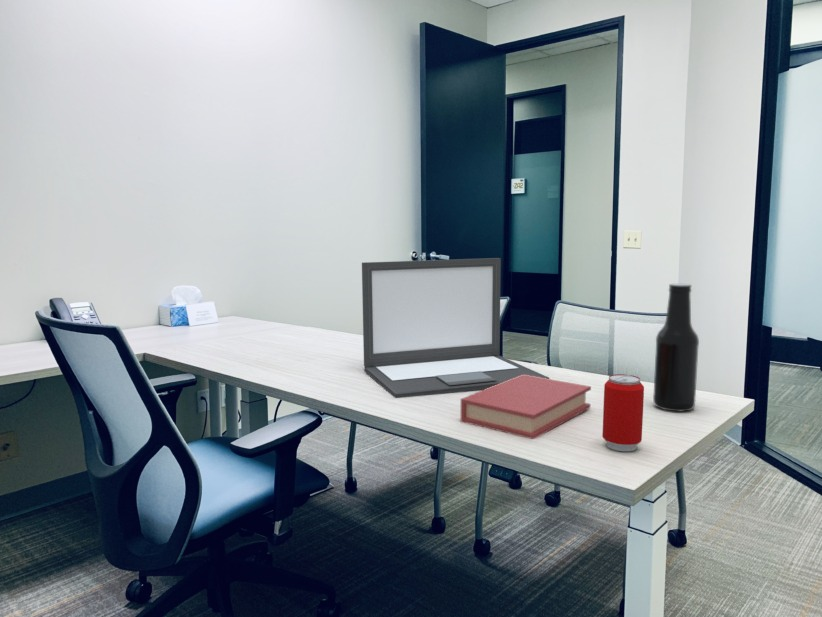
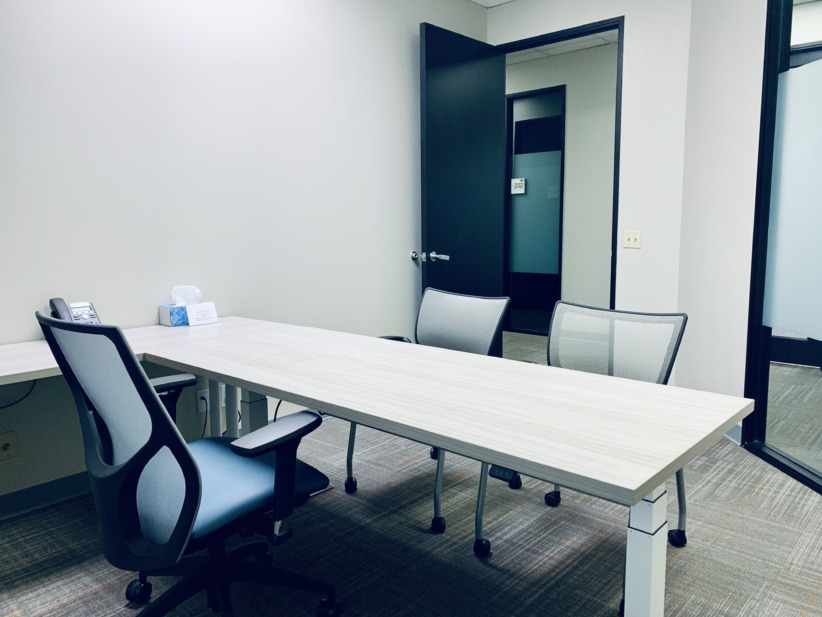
- beer bottle (676, 346)
- book (527, 403)
- beverage can (622, 412)
- laptop (452, 320)
